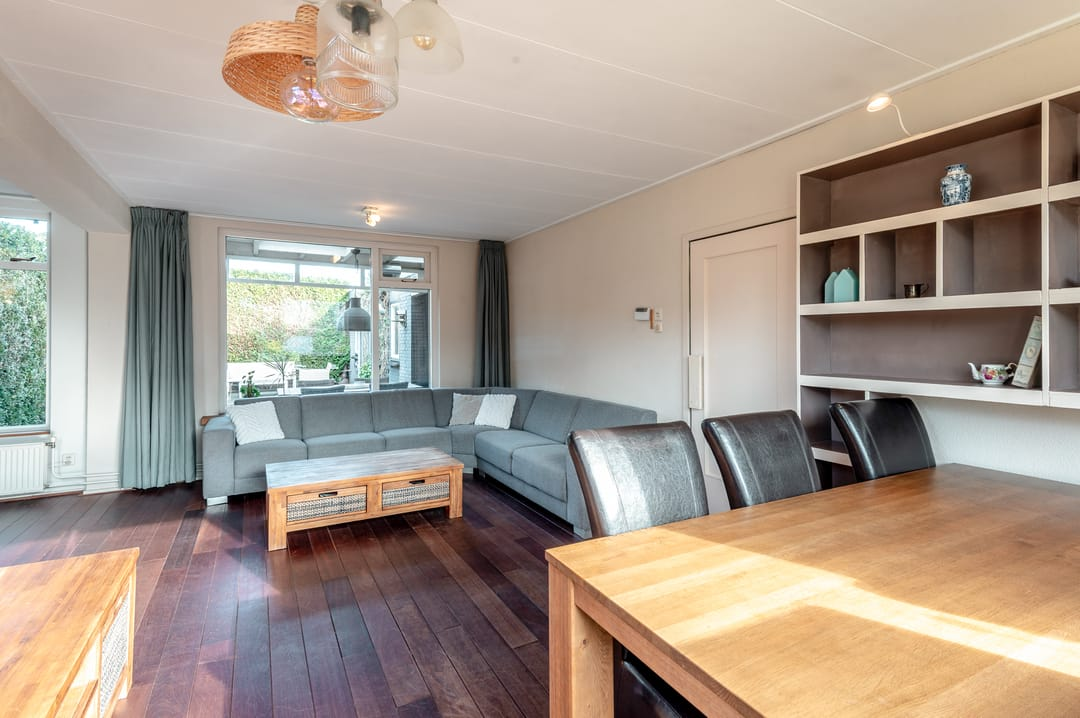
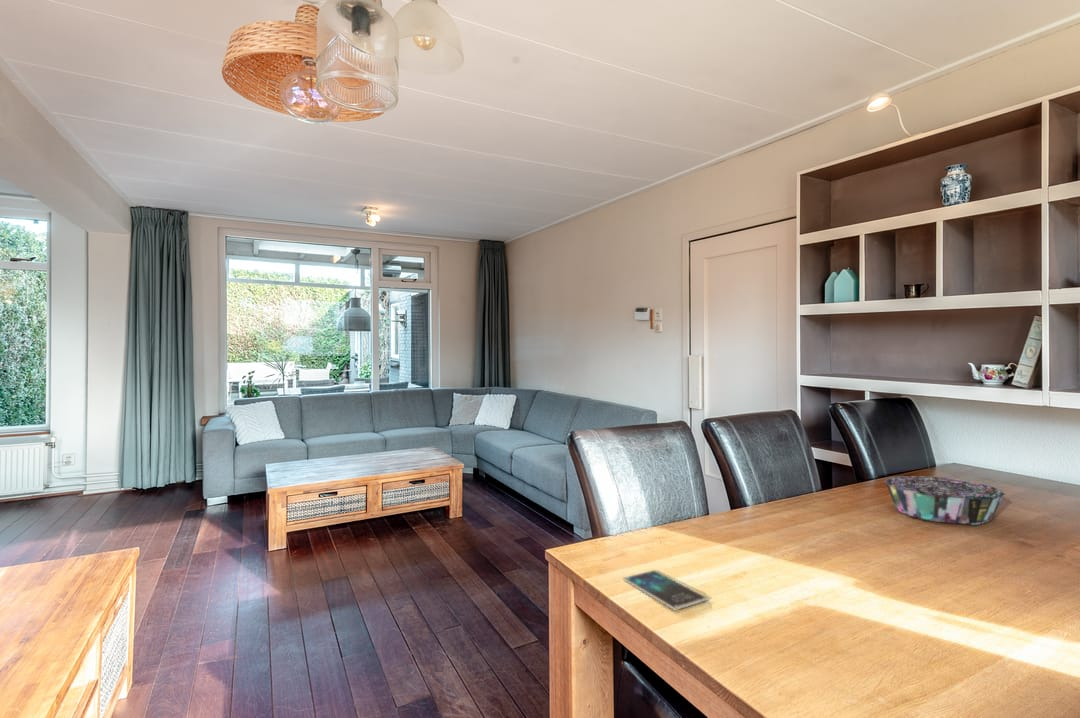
+ smartphone (663, 588)
+ decorative bowl (941, 500)
